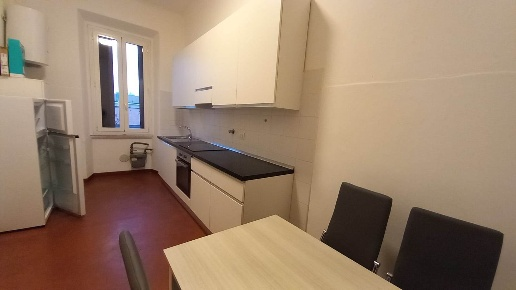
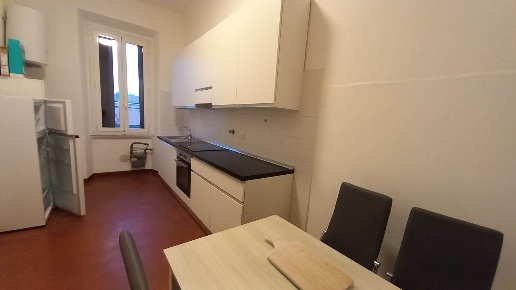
+ chopping board (296, 259)
